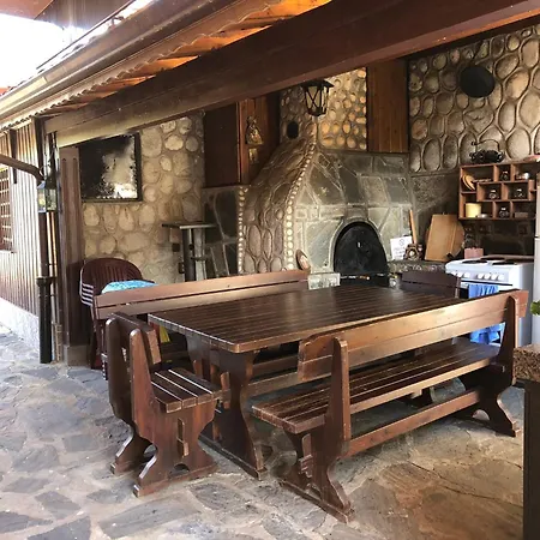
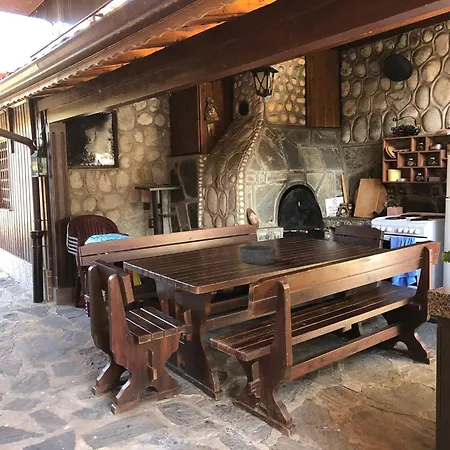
+ bowl (257, 254)
